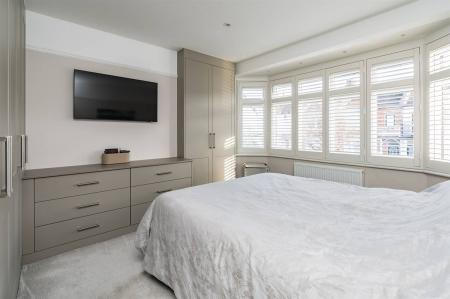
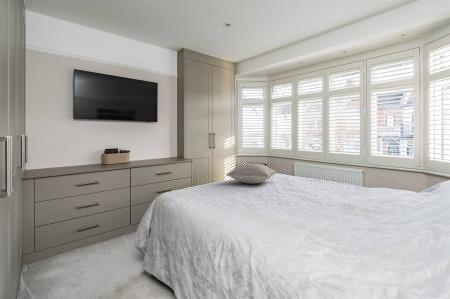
+ pillow (252, 173)
